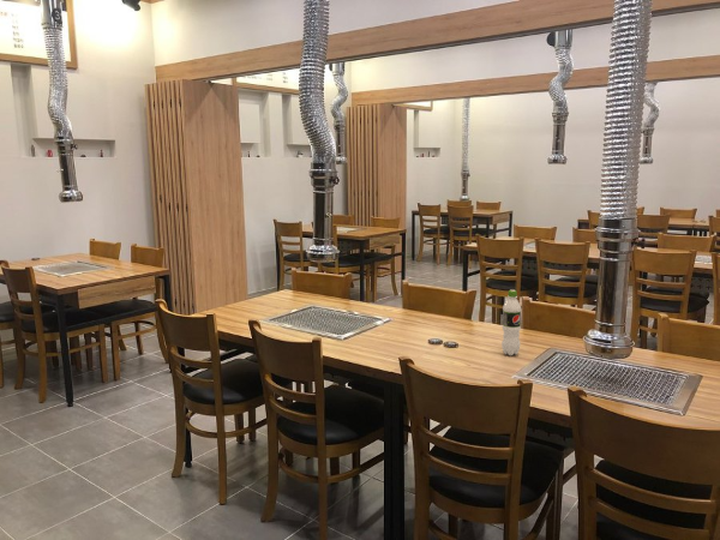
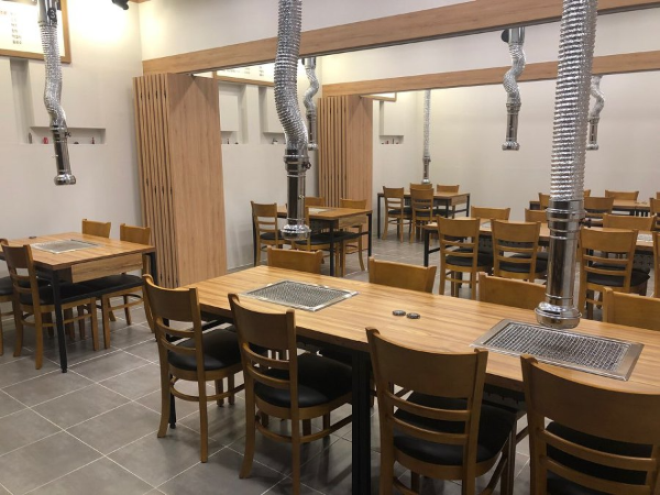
- pop (511, 322)
